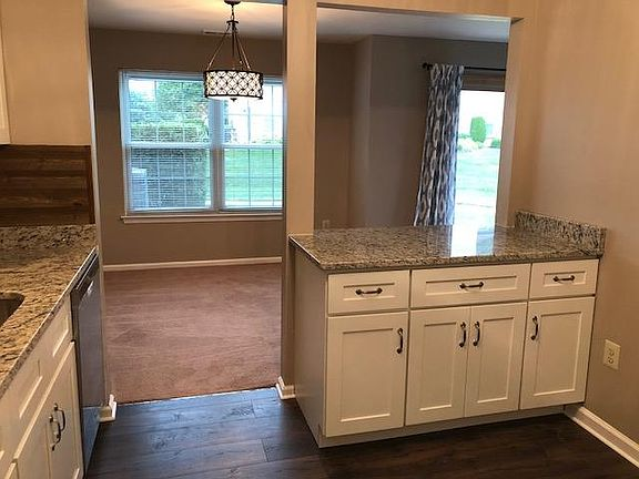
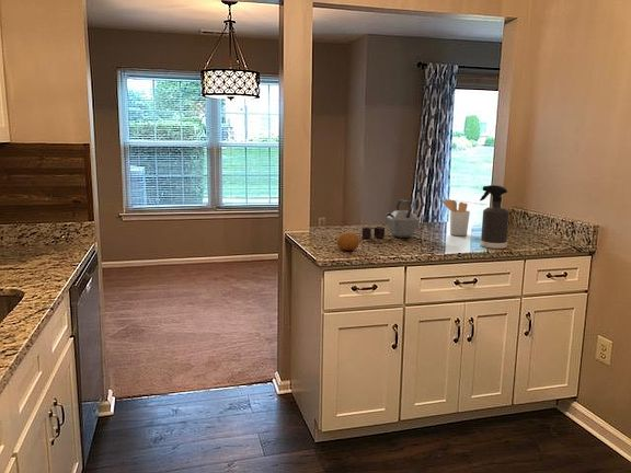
+ spray bottle (493, 216)
+ utensil holder (455, 216)
+ fruit (347, 240)
+ kettle (389, 218)
